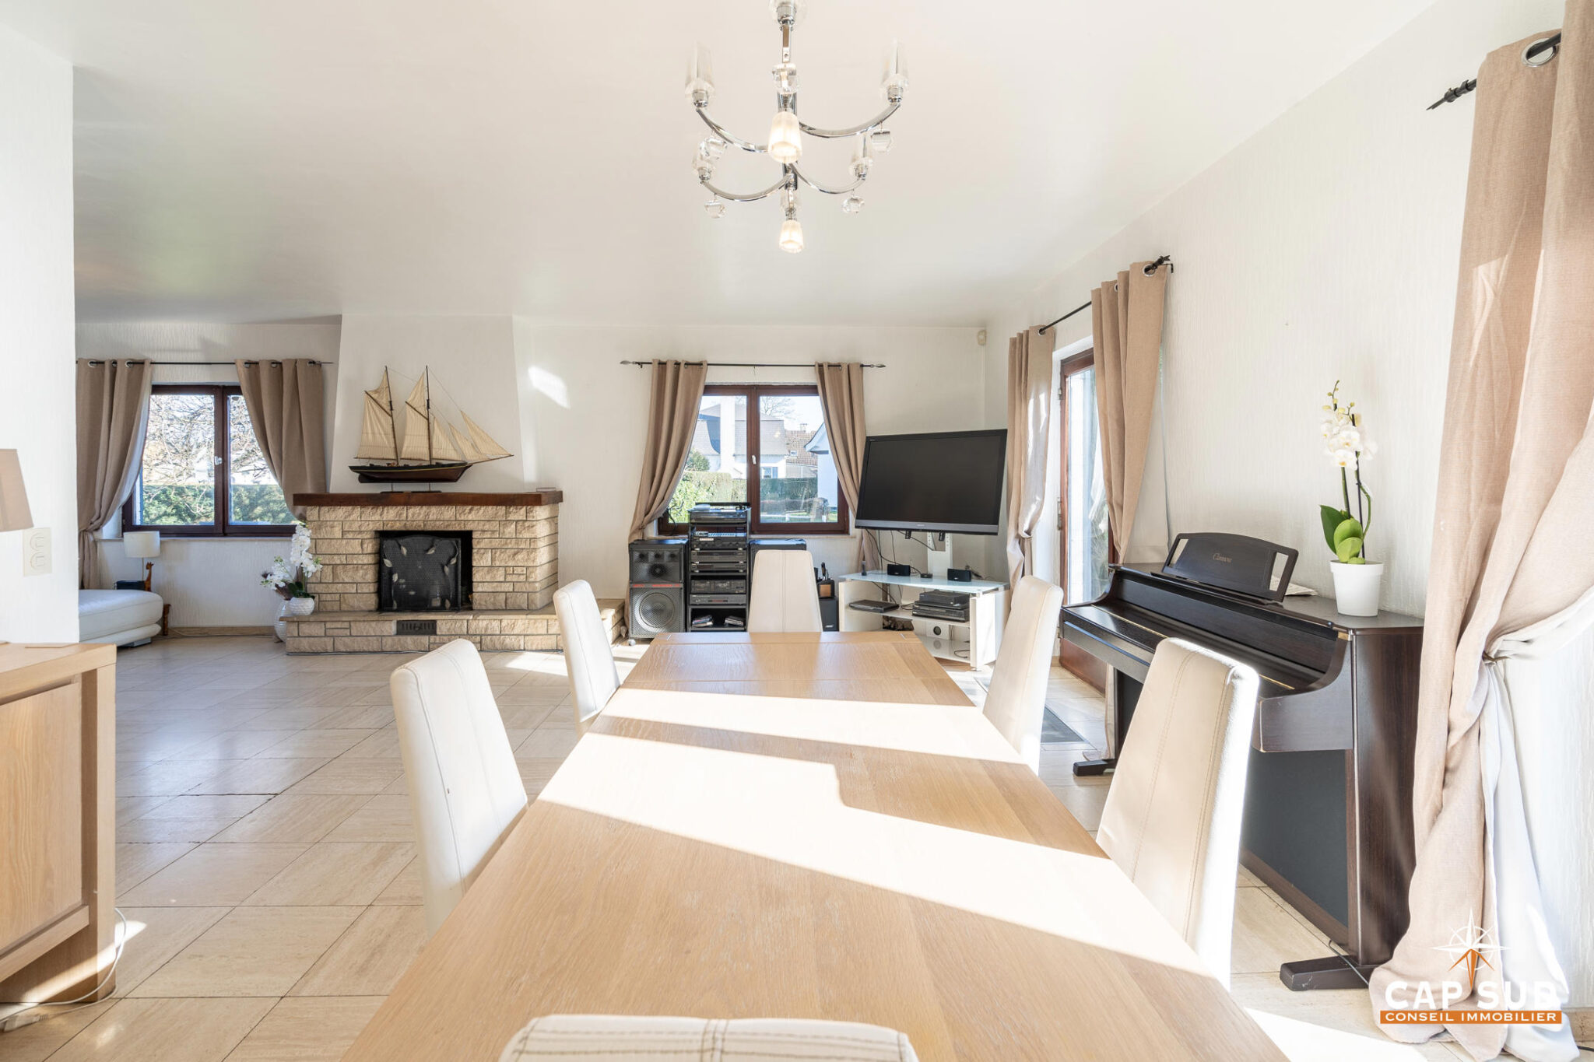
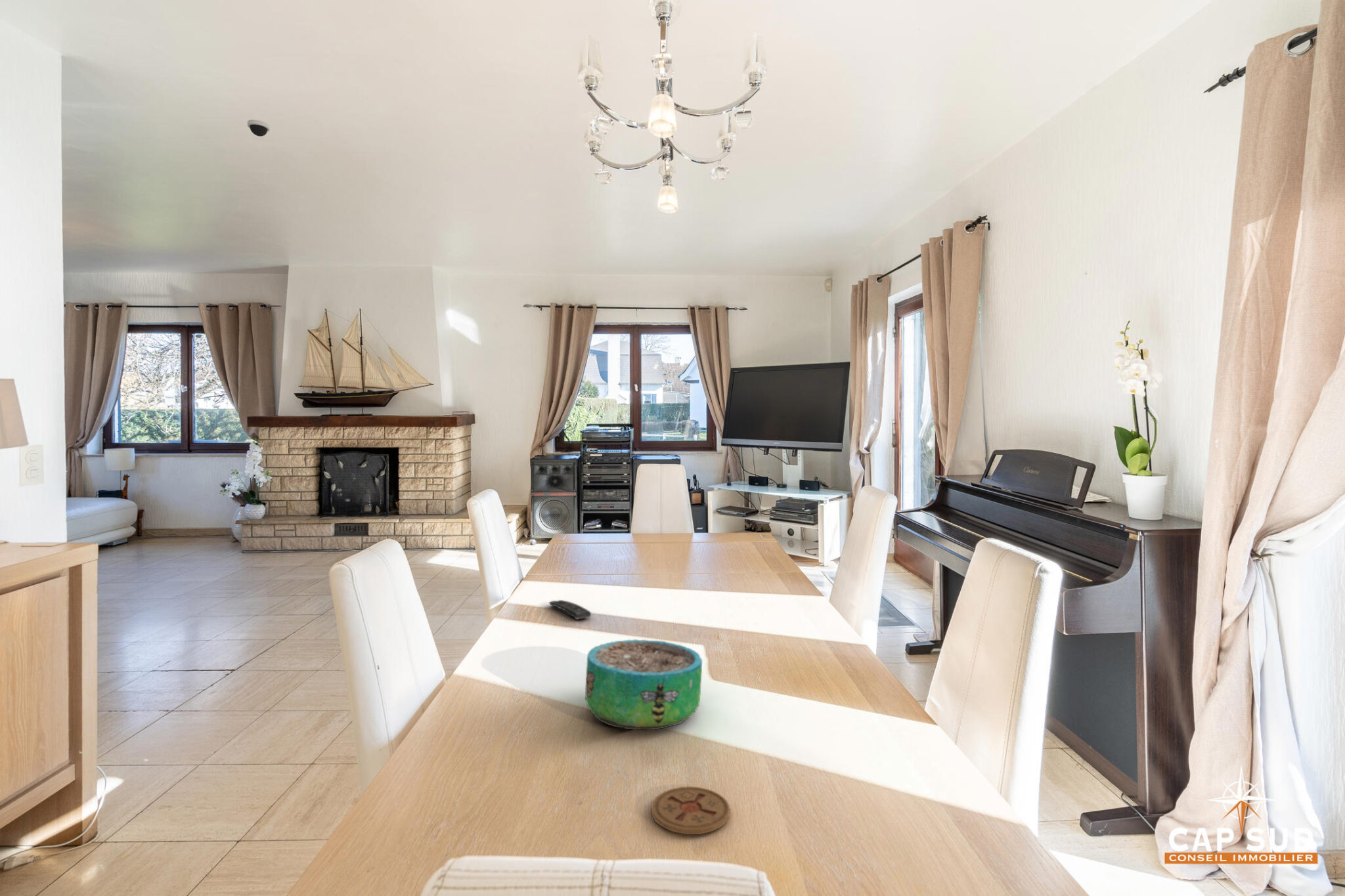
+ coaster (690, 809)
+ decorative bowl (643, 681)
+ dome security camera (258, 129)
+ remote control (567, 608)
